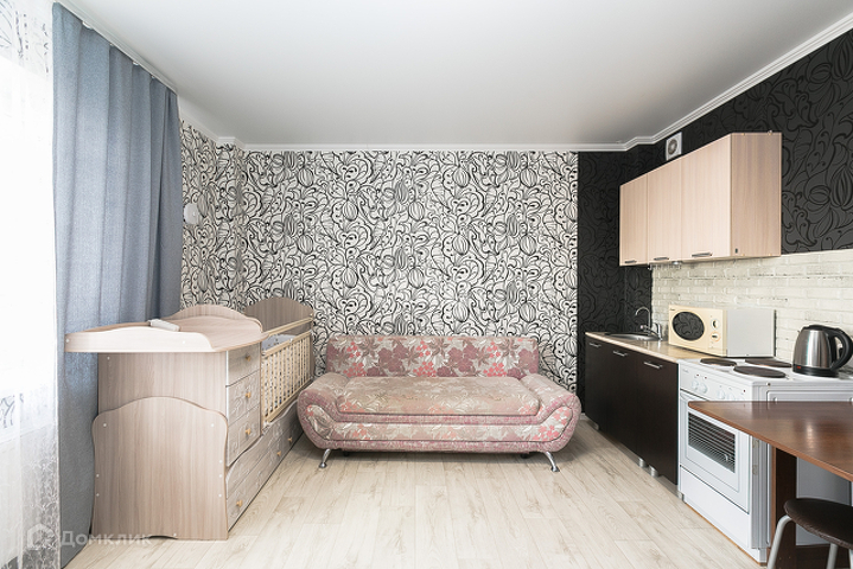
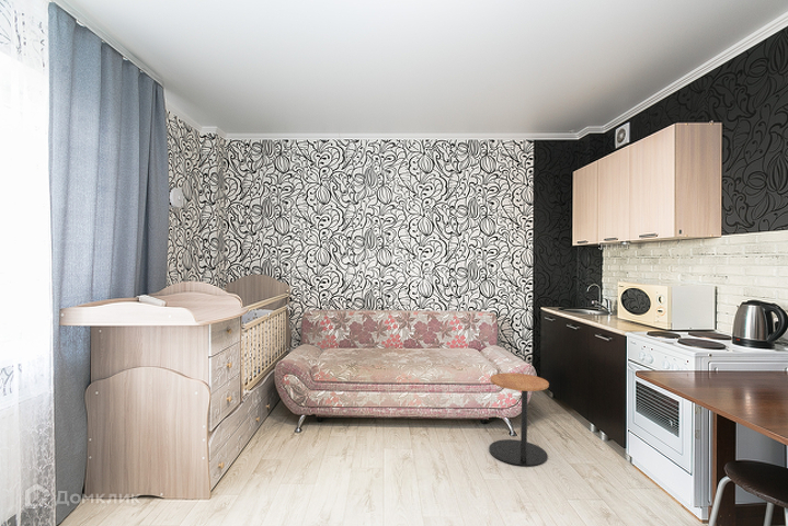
+ side table (522, 415)
